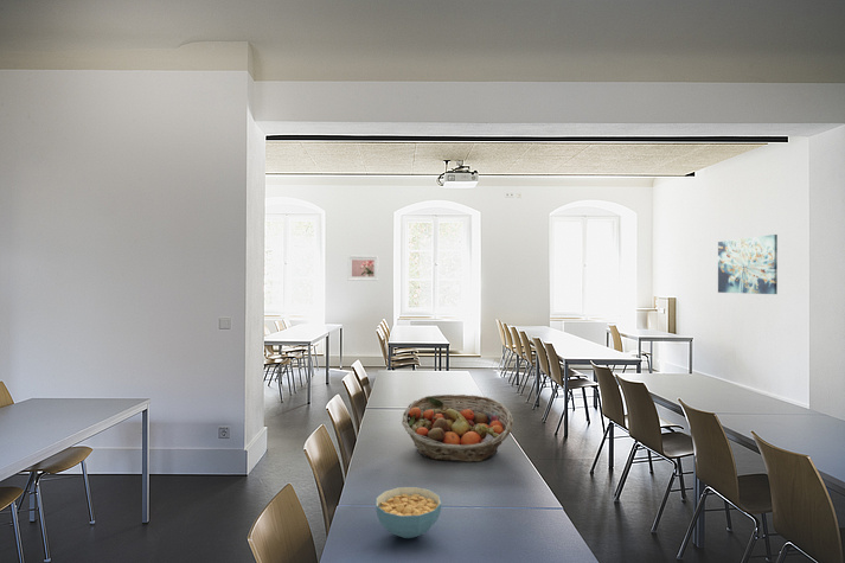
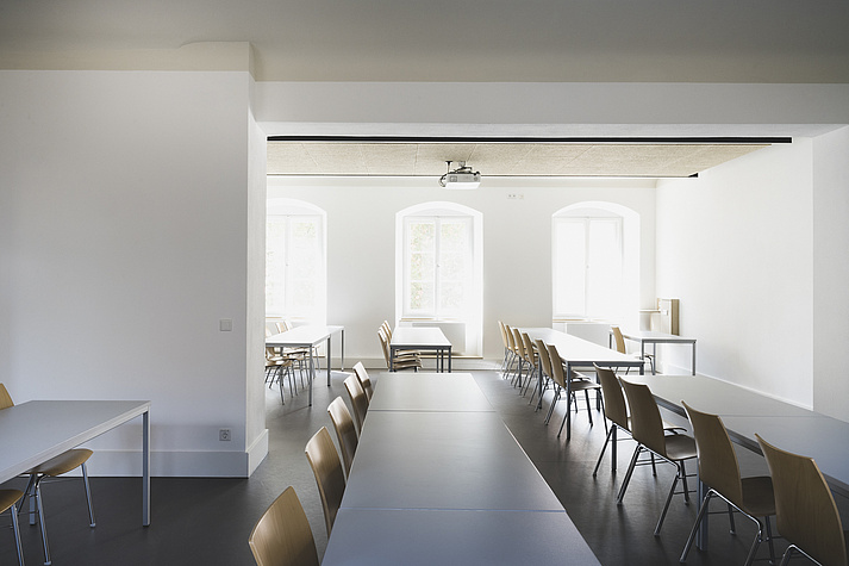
- cereal bowl (408, 517)
- wall art (744, 265)
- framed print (363, 268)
- fruit basket (456, 426)
